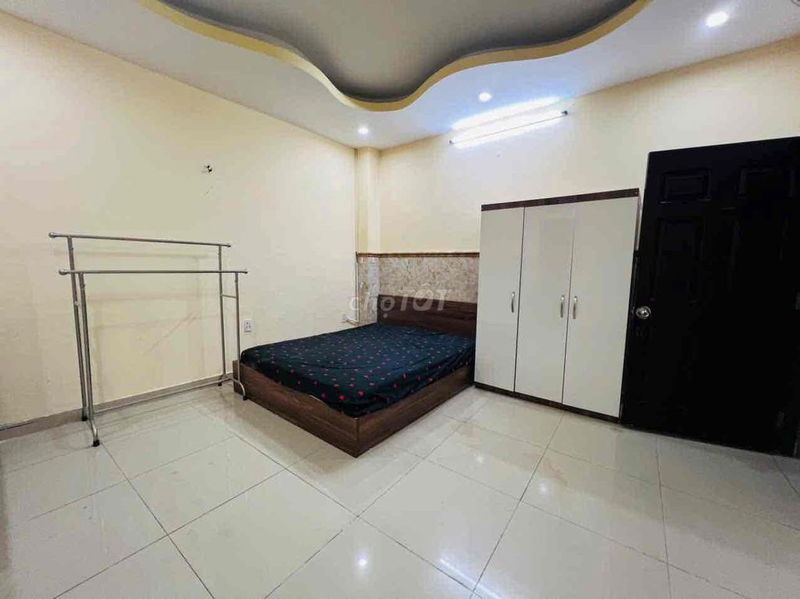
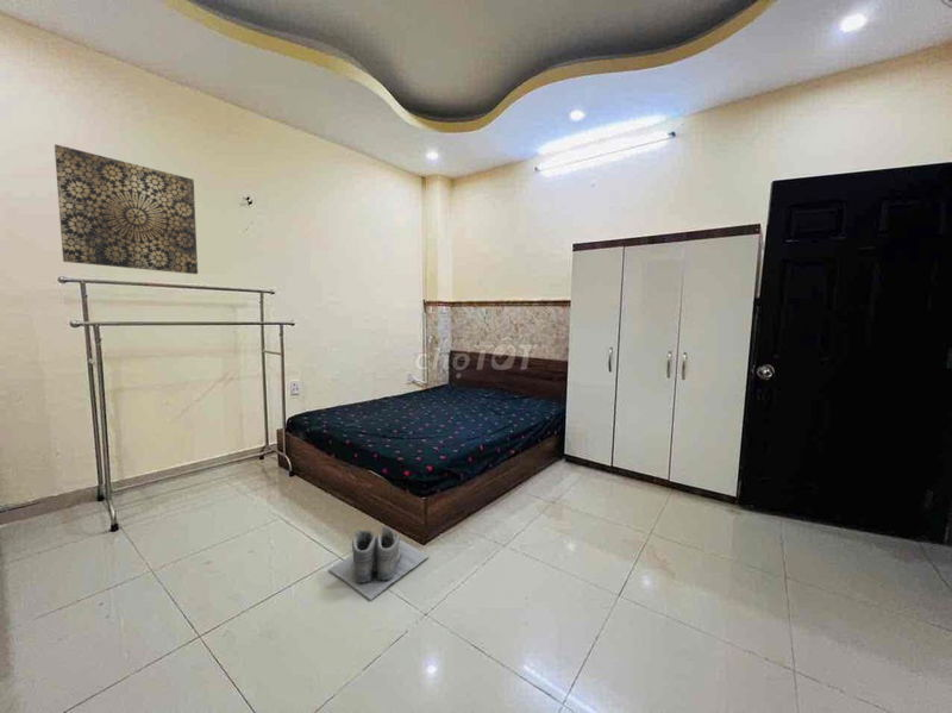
+ boots (380, 544)
+ wall art (133, 217)
